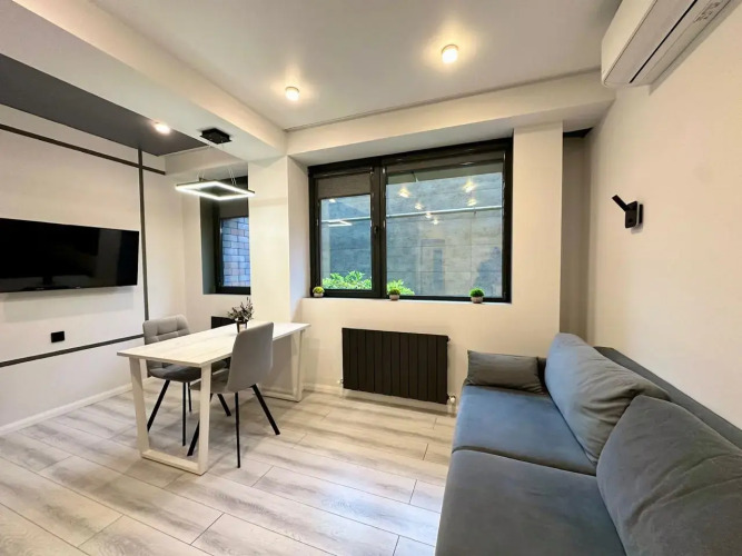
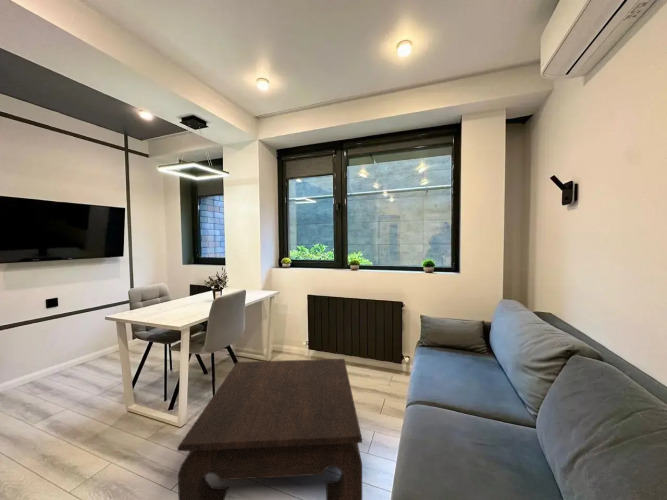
+ coffee table (284, 420)
